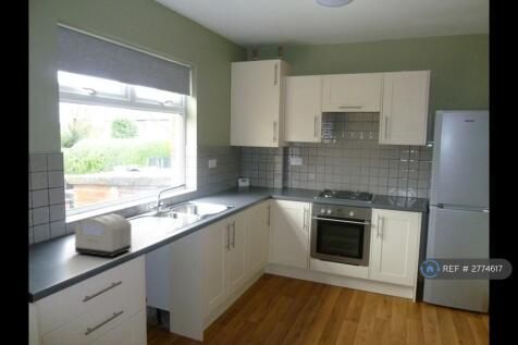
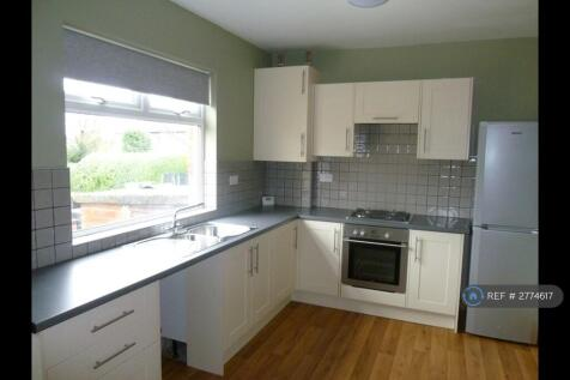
- toaster (110, 232)
